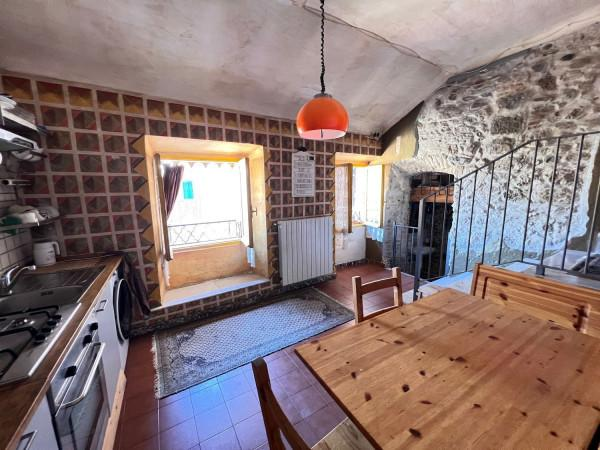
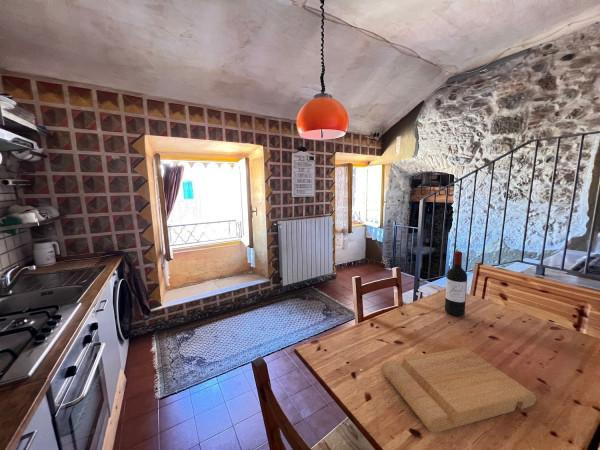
+ wine bottle (456, 282)
+ cutting board (451, 382)
